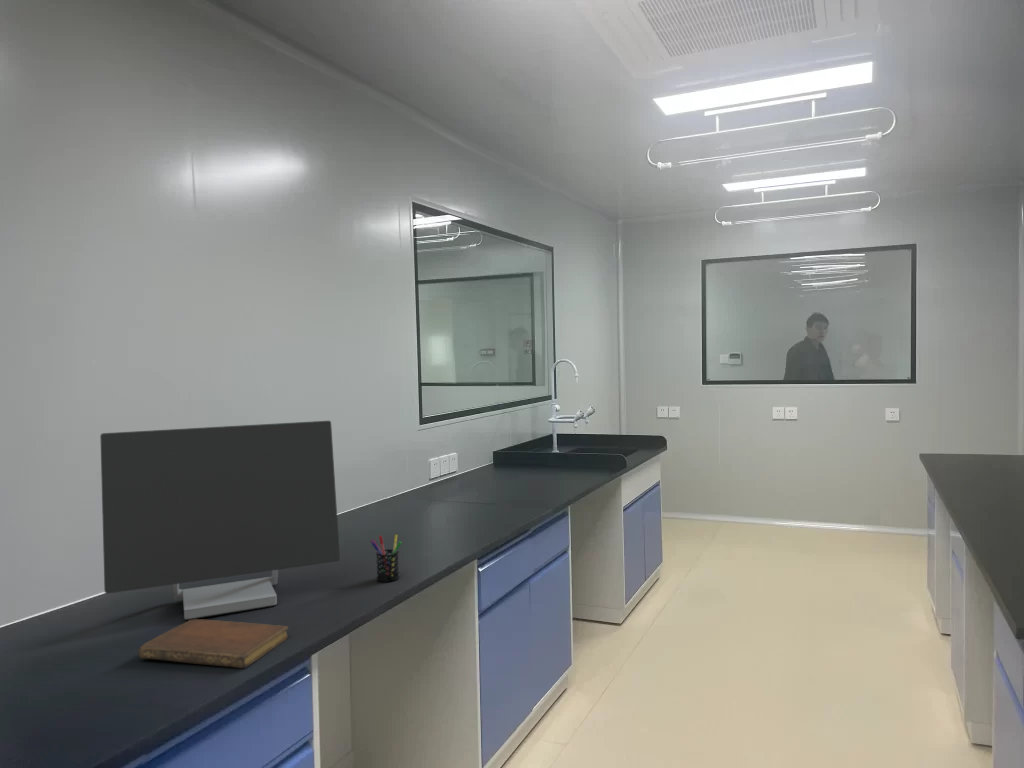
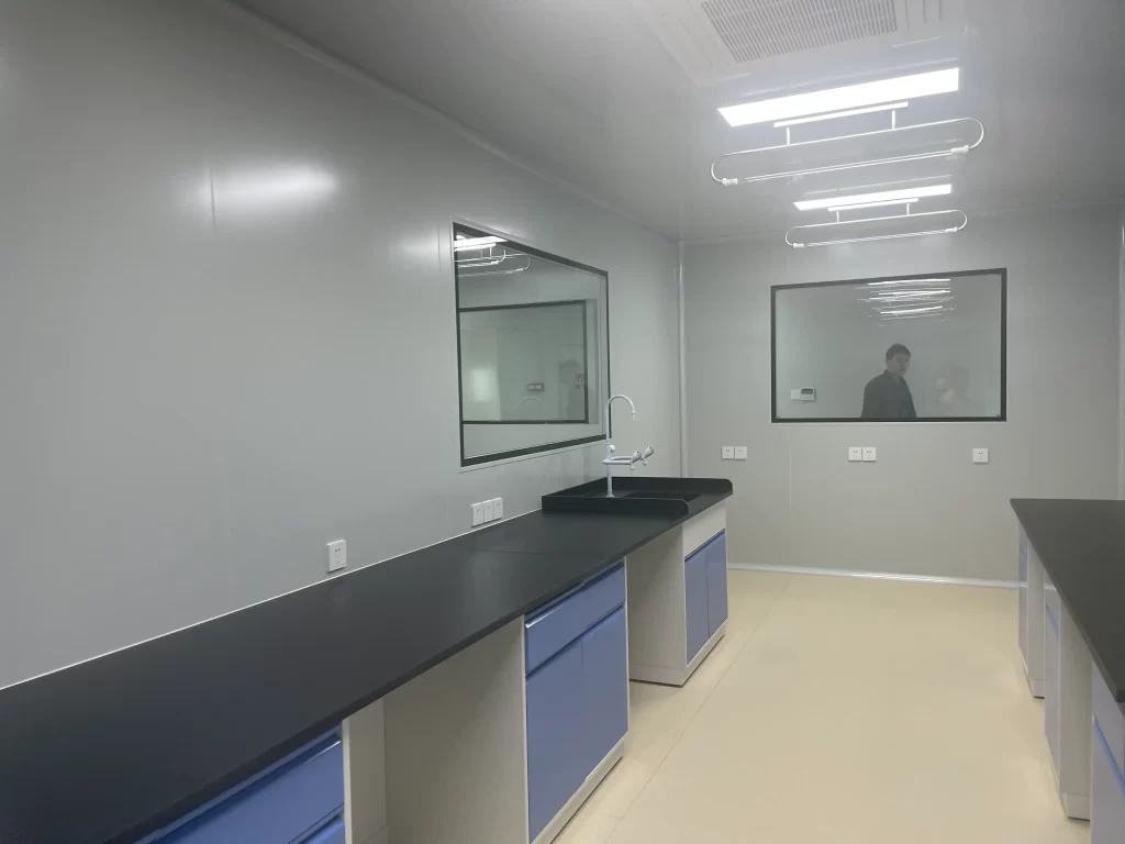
- notebook (216, 641)
- computer monitor (226, 514)
- pen holder (388, 556)
